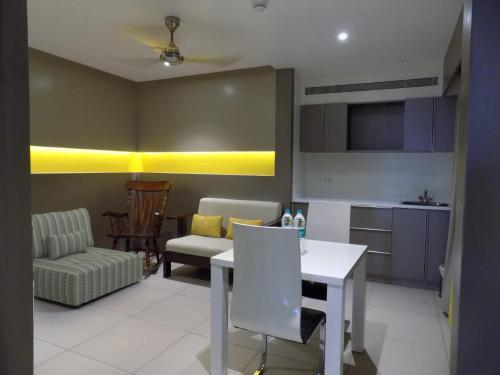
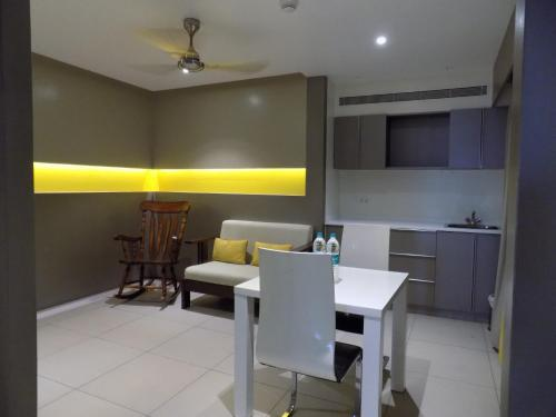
- sofa (79, 250)
